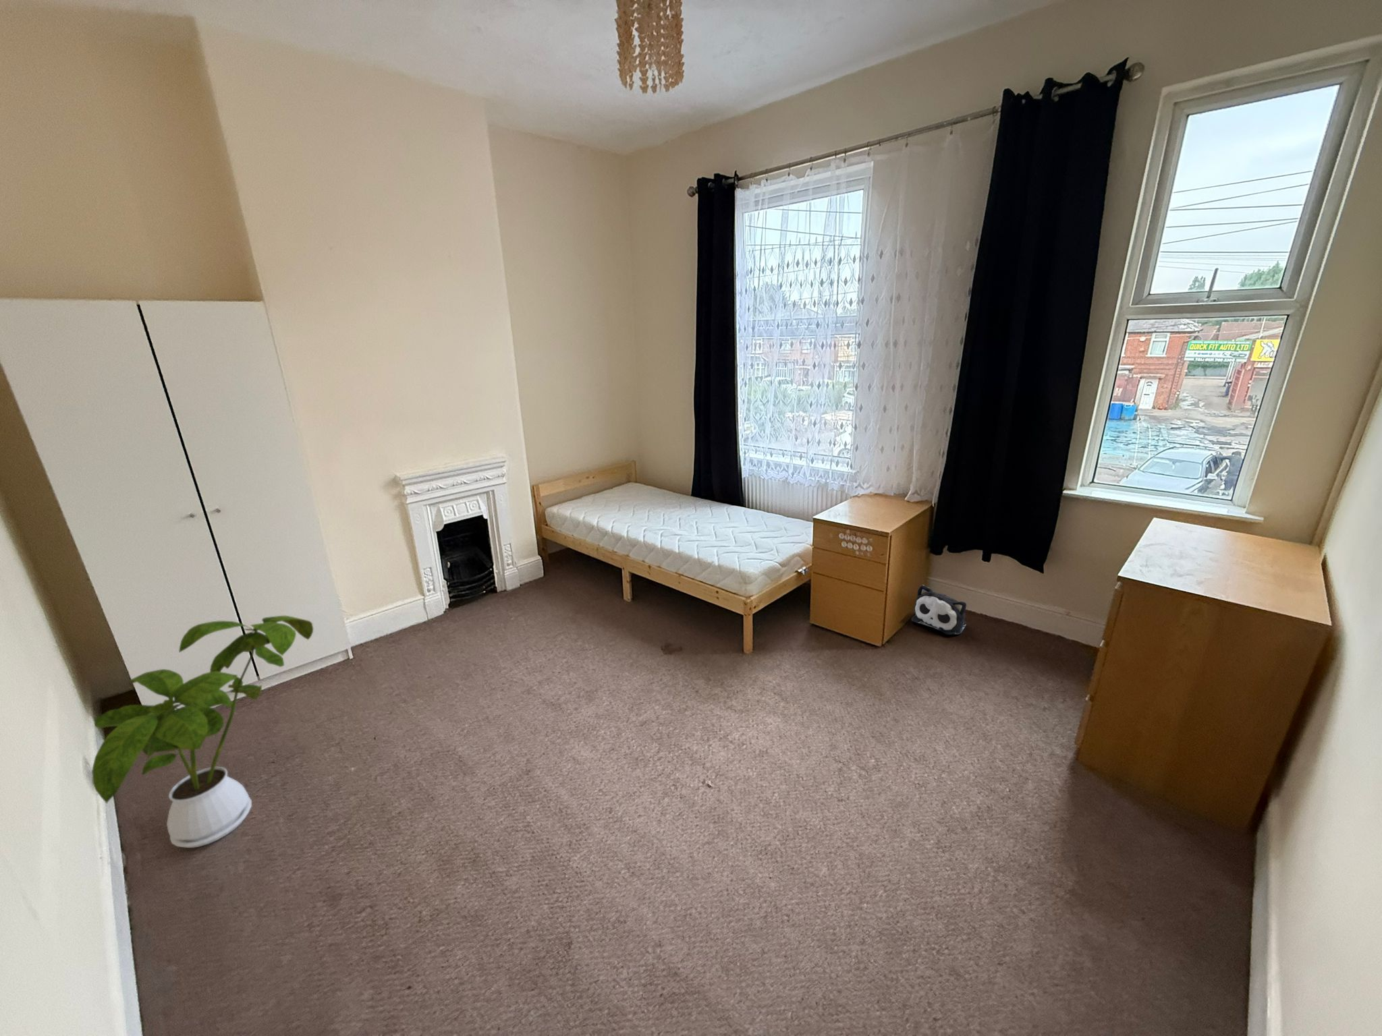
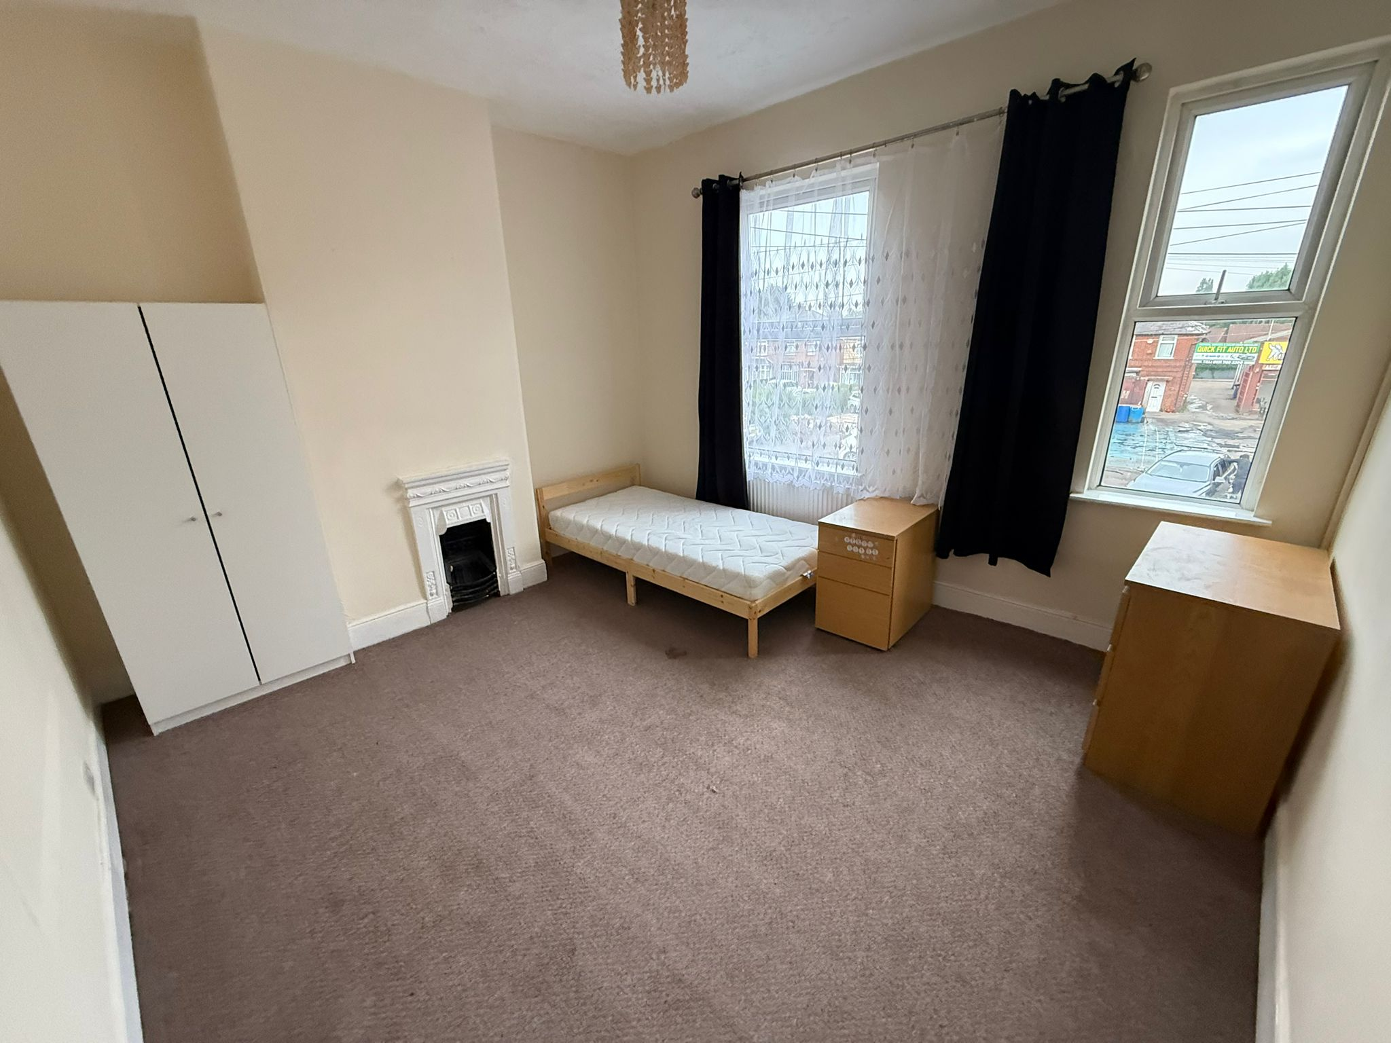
- plush toy (943, 602)
- house plant (229, 717)
